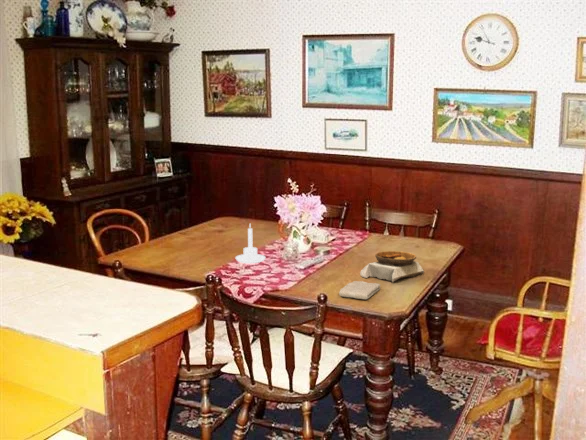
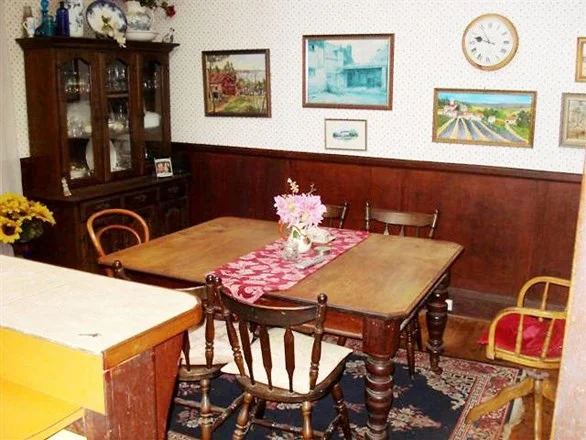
- washcloth (360, 289)
- bowl (394, 263)
- candle holder (250, 242)
